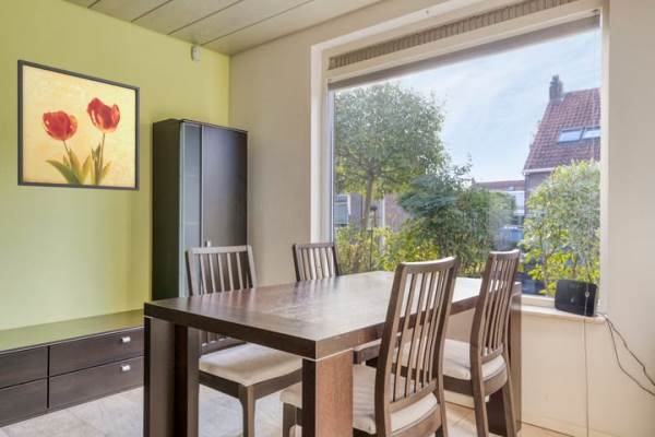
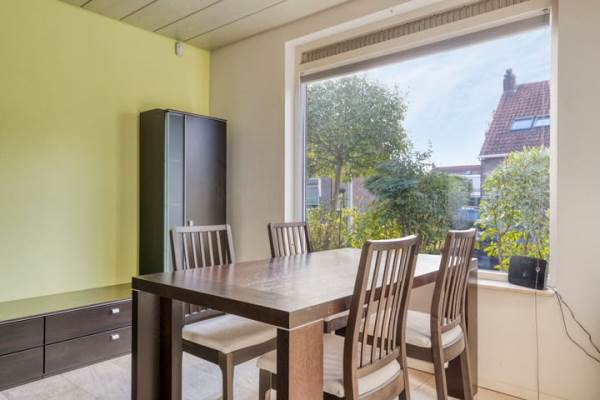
- wall art (84, 131)
